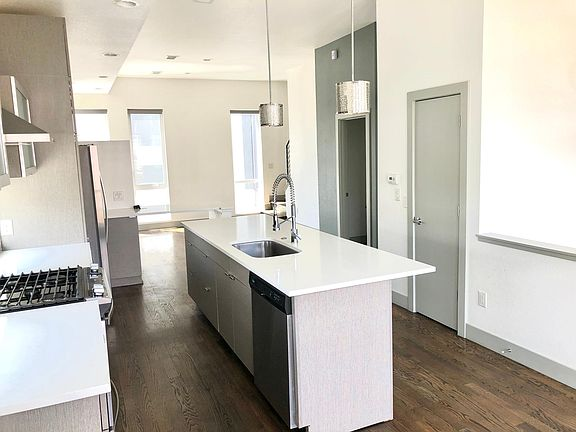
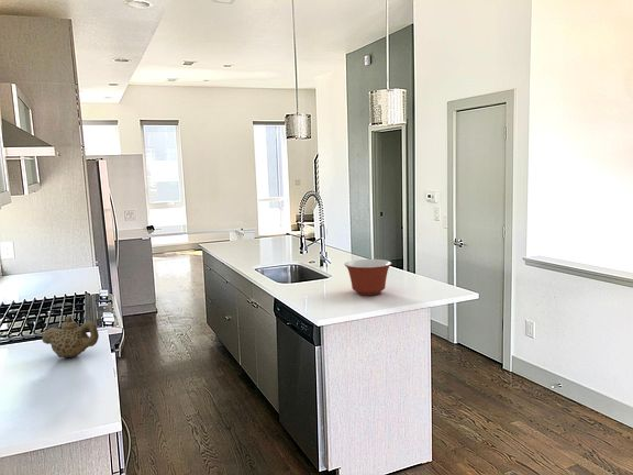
+ teapot (70, 335)
+ mixing bowl (368, 277)
